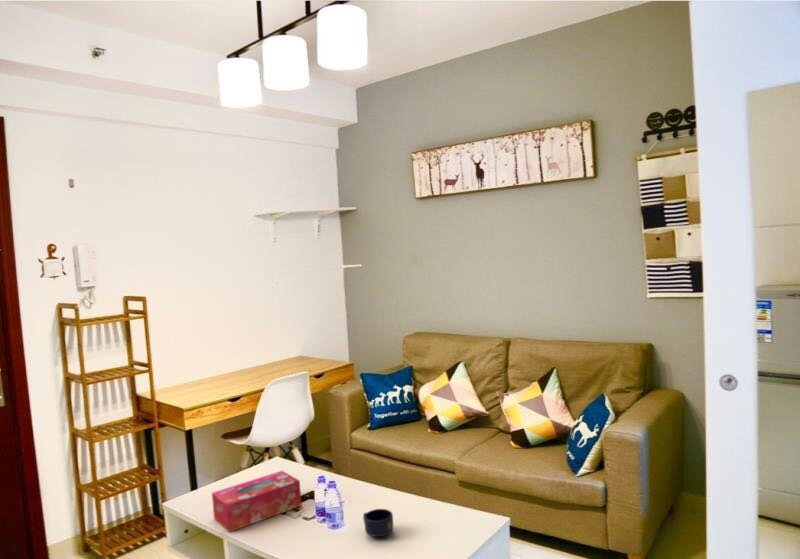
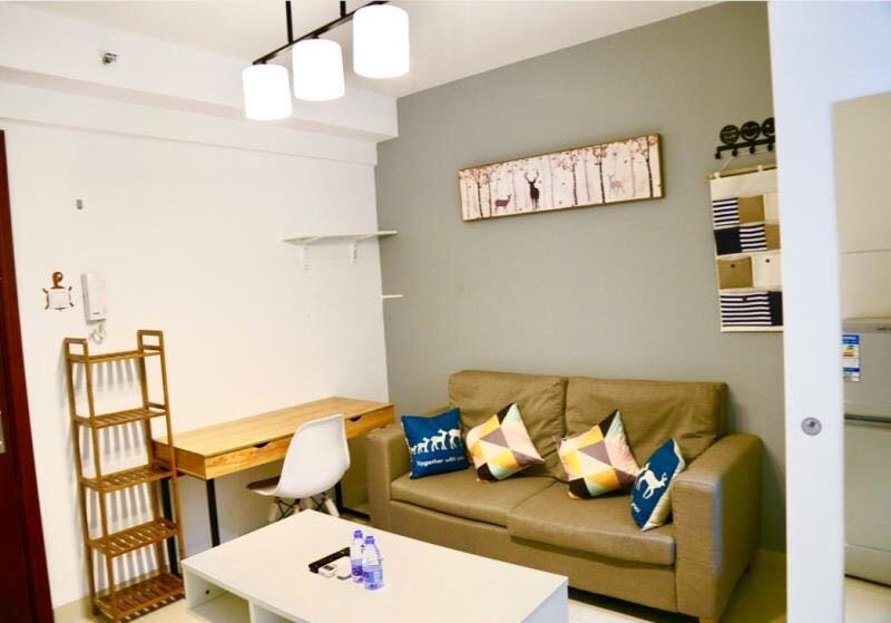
- tissue box (257, 499)
- mug (376, 523)
